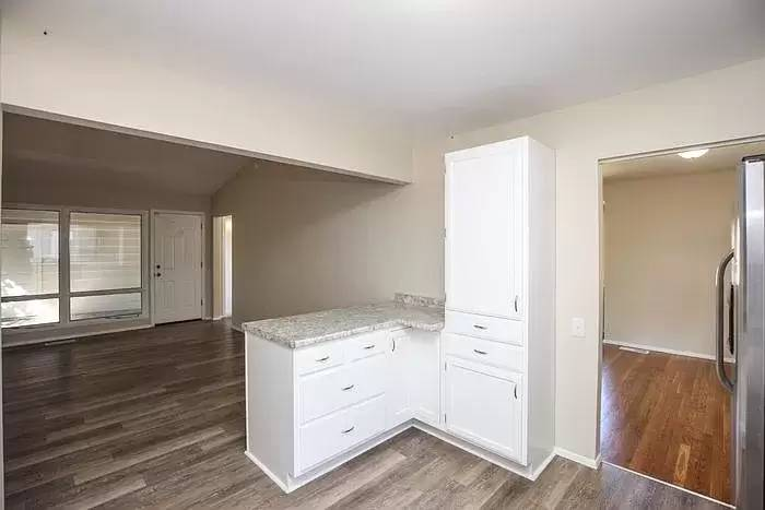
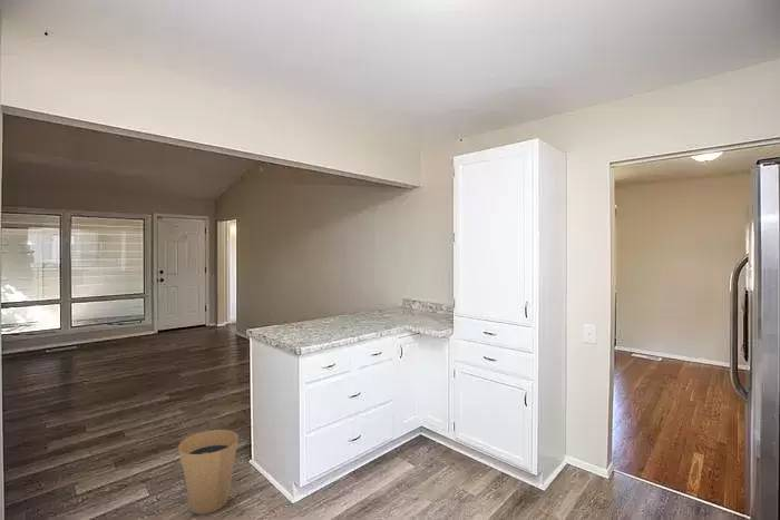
+ trash can (208, 471)
